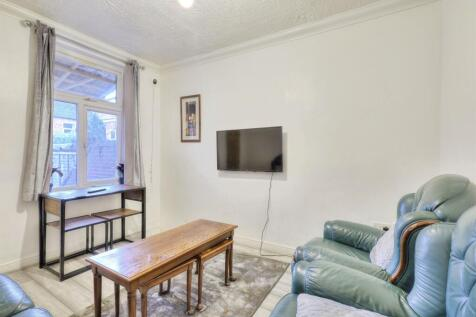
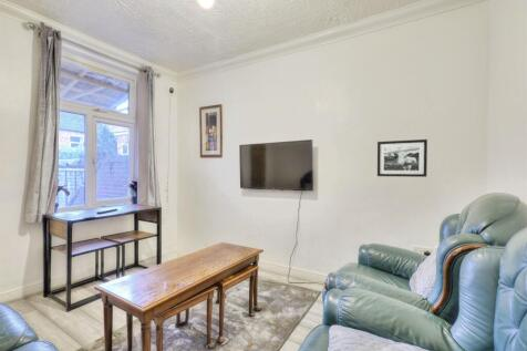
+ picture frame (401, 158)
